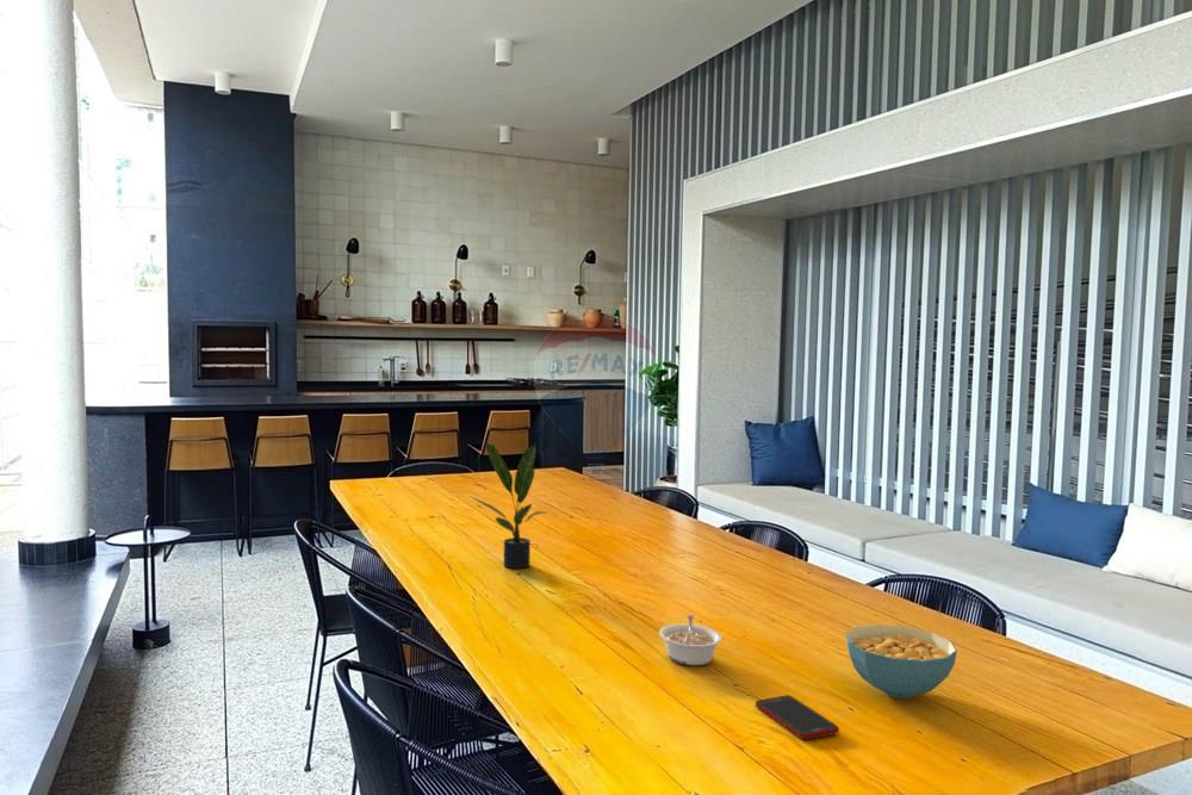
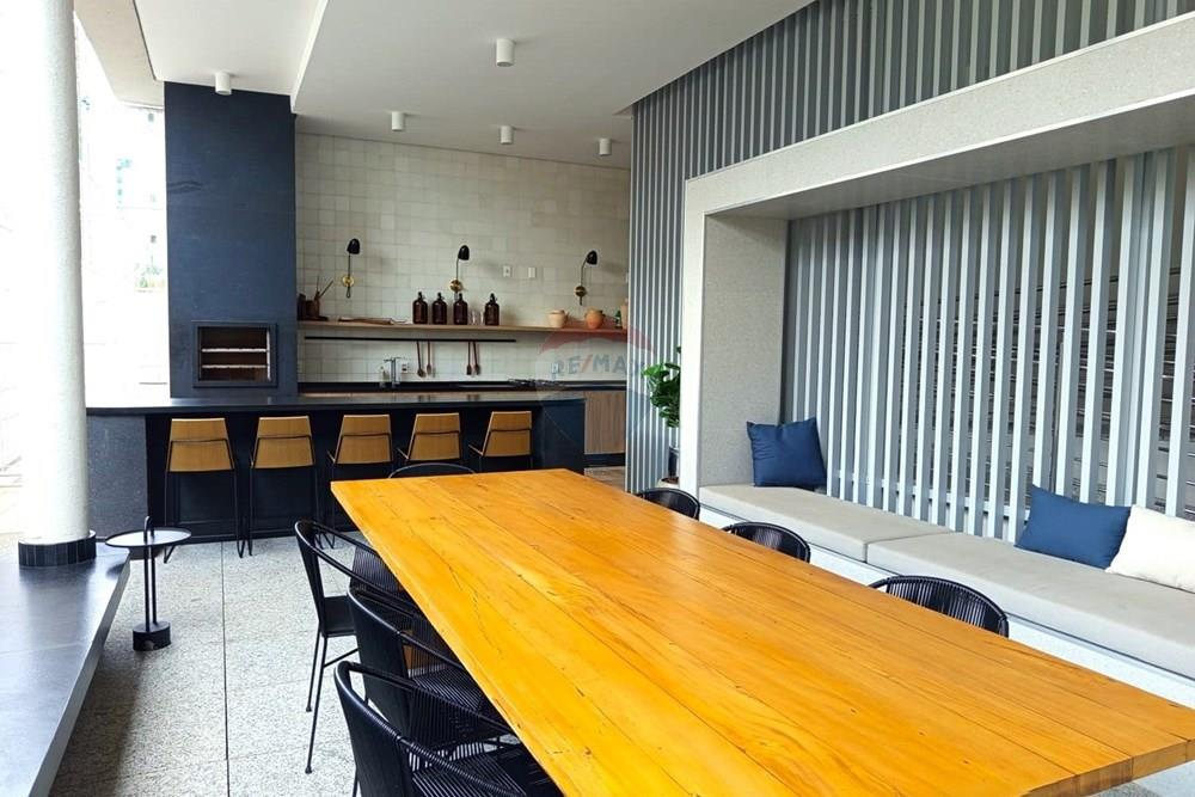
- potted plant (513, 501)
- legume (688, 642)
- cell phone (795, 716)
- cereal bowl (899, 666)
